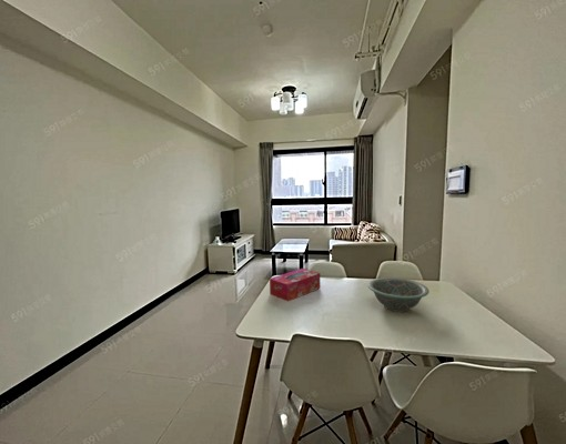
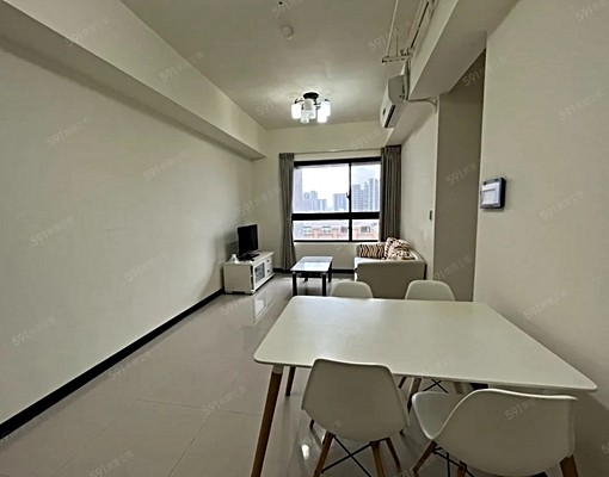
- decorative bowl (396, 296)
- tissue box (295, 283)
